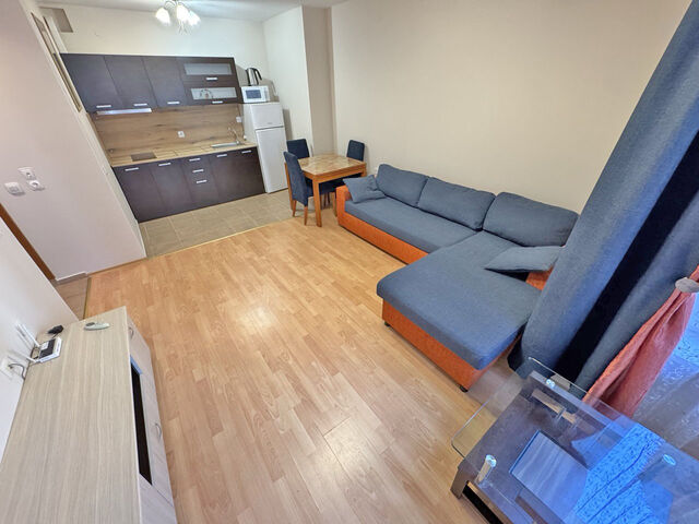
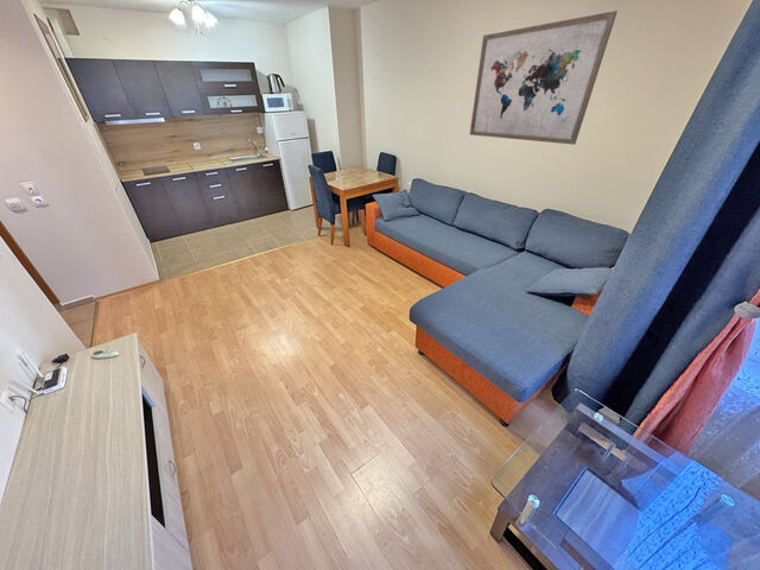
+ wall art (526, 87)
